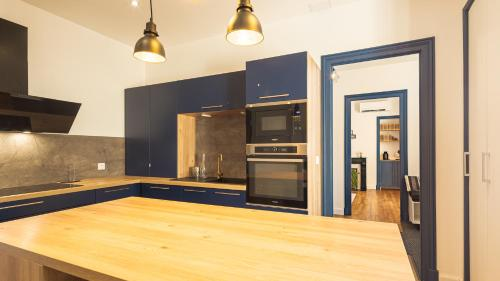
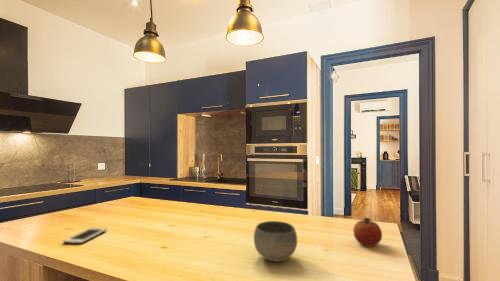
+ fruit (367, 230)
+ cell phone (86, 235)
+ bowl (275, 242)
